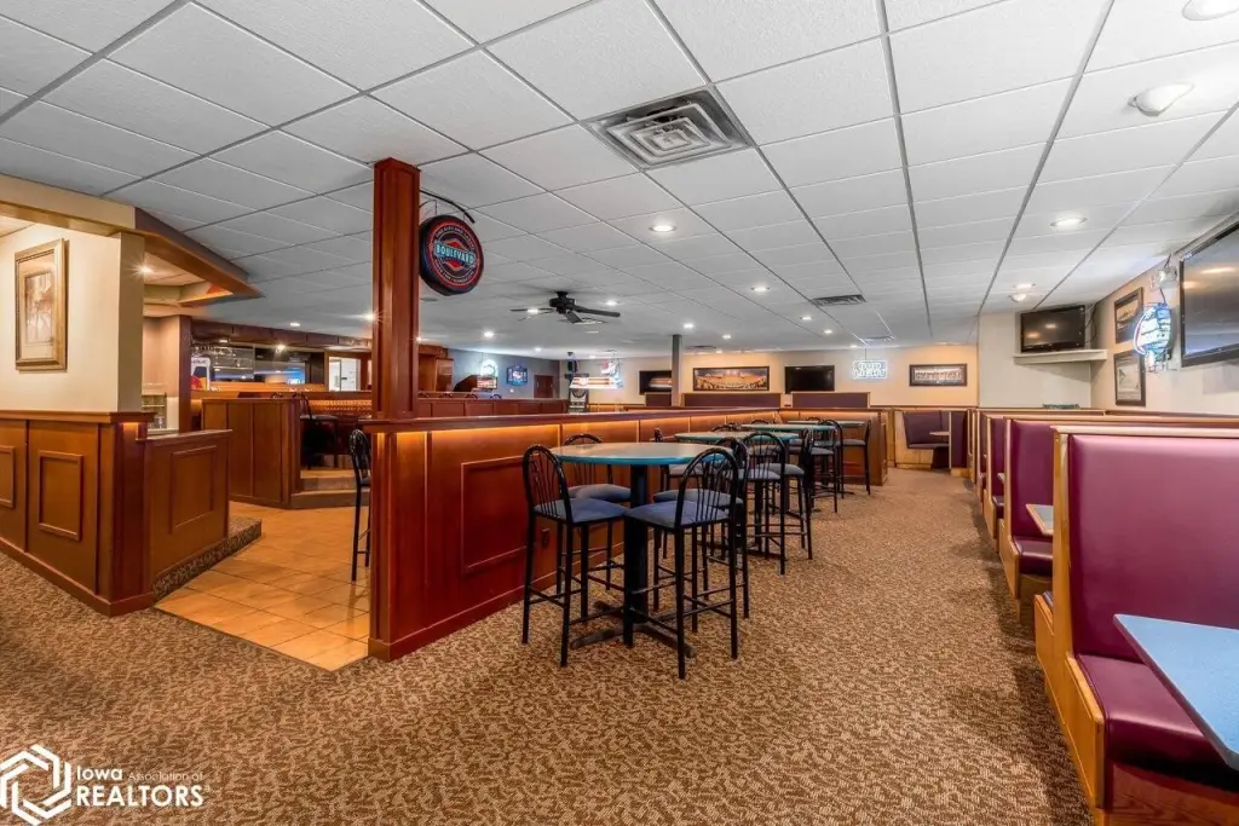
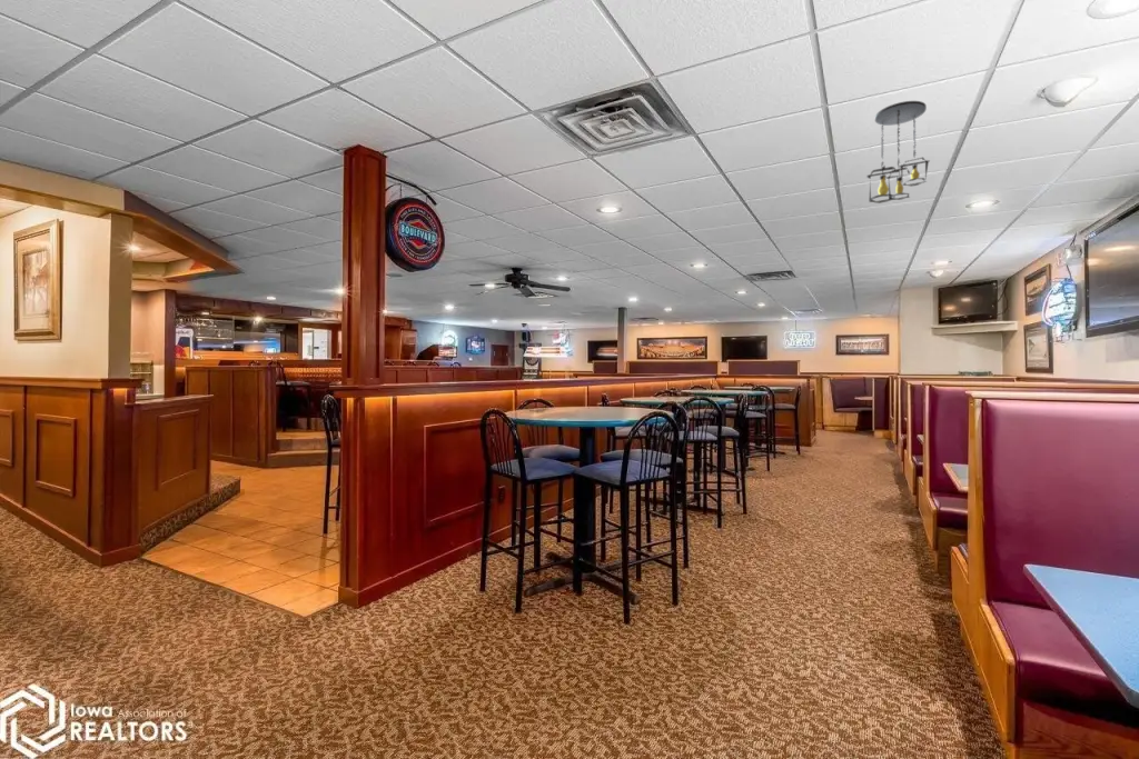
+ ceiling light fixture (898, 158)
